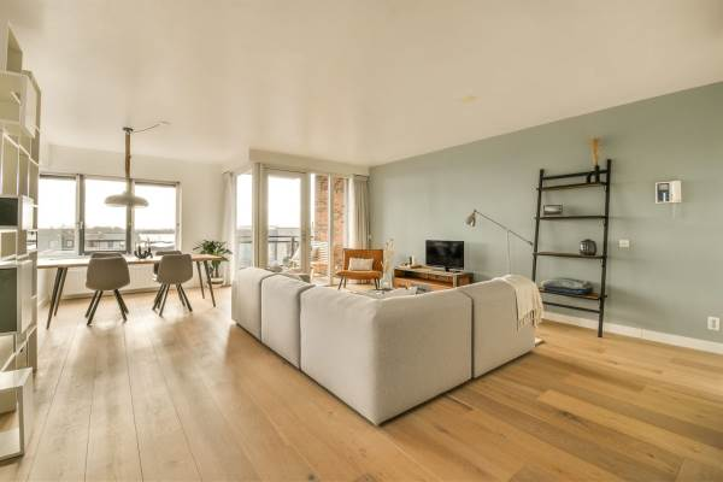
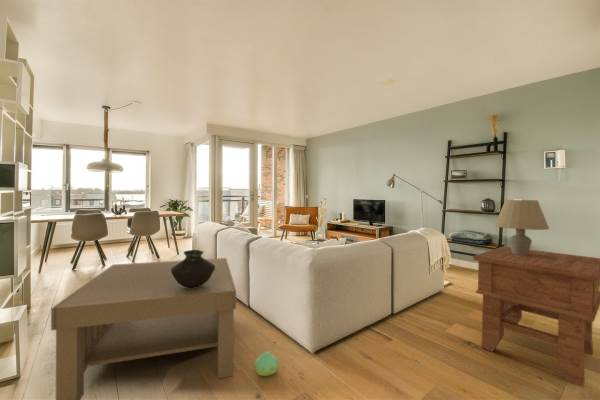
+ plush toy (266, 362)
+ coffee table (164, 312)
+ table lamp (520, 226)
+ side table (538, 304)
+ vase (193, 268)
